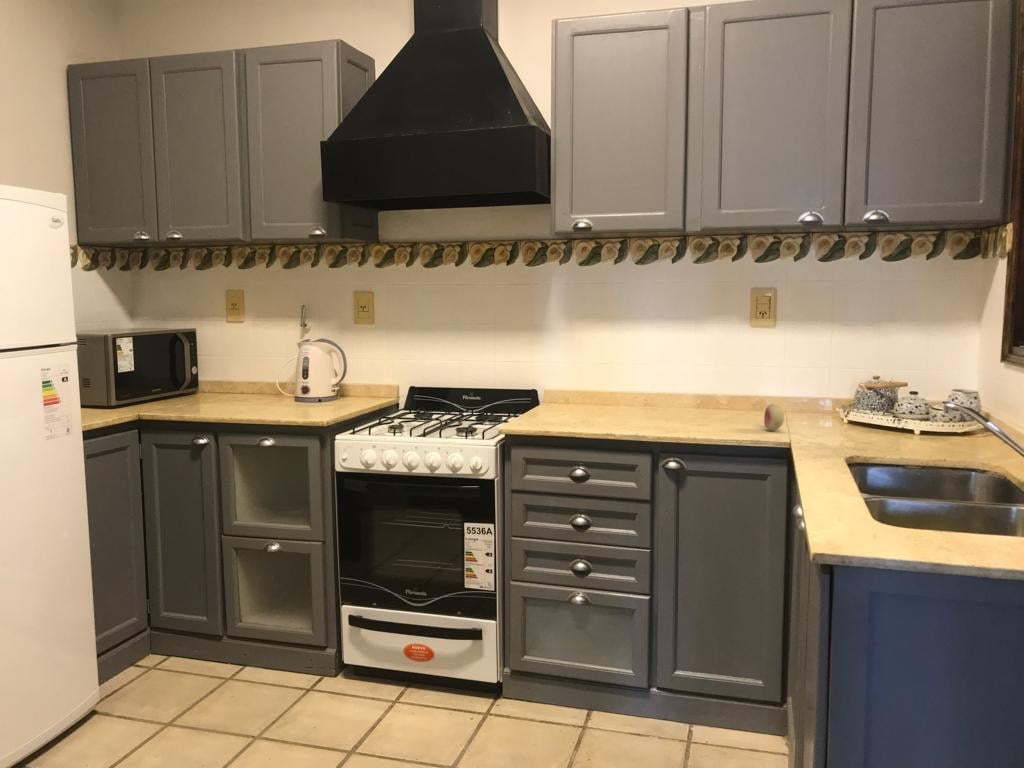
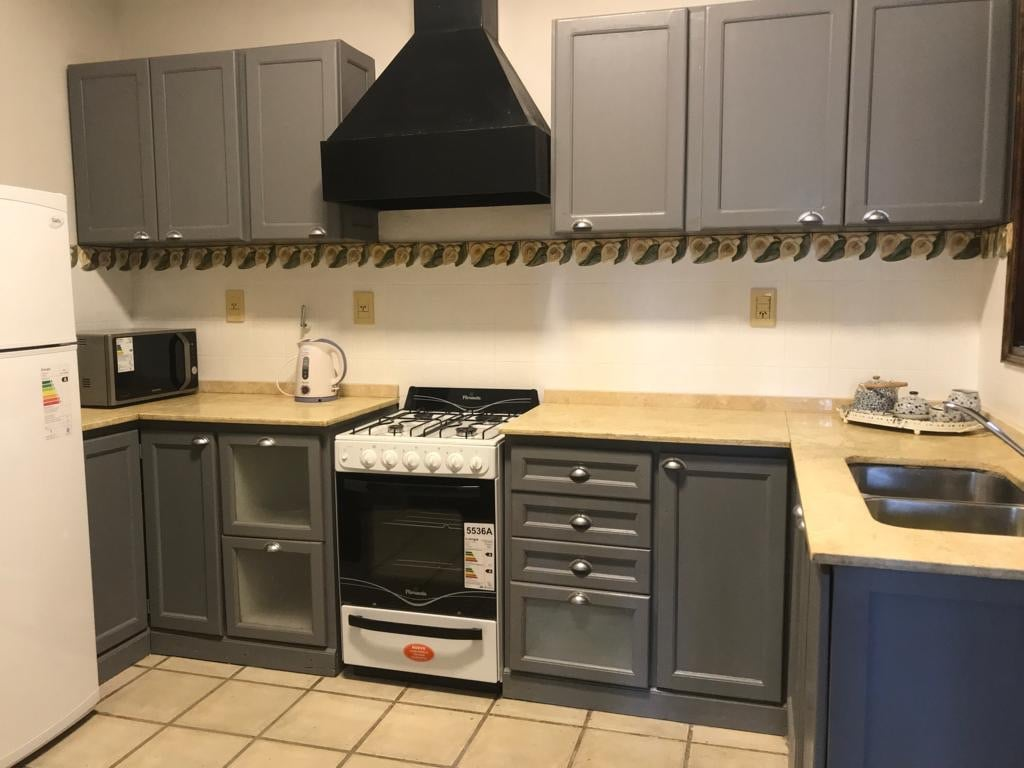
- fruit (772, 417)
